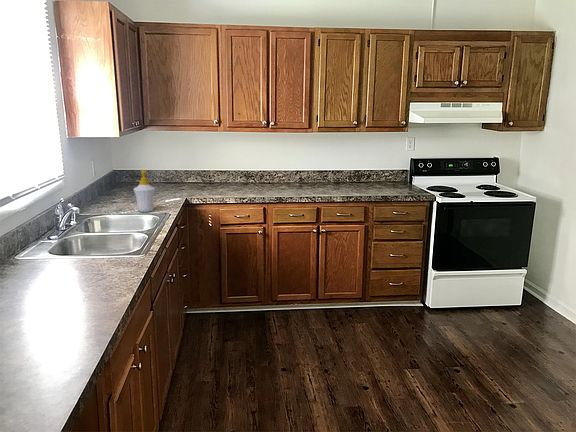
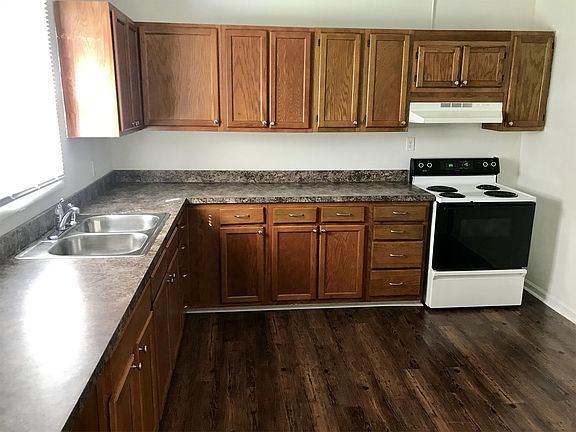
- soap bottle (144, 190)
